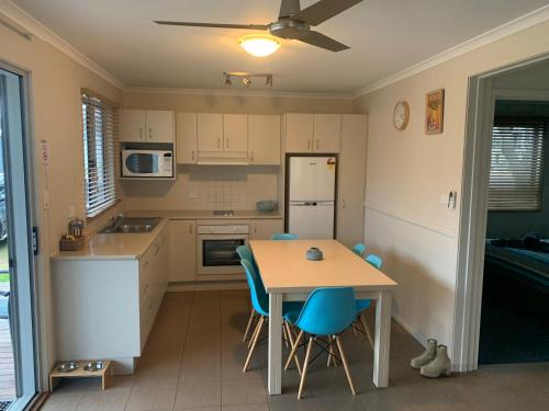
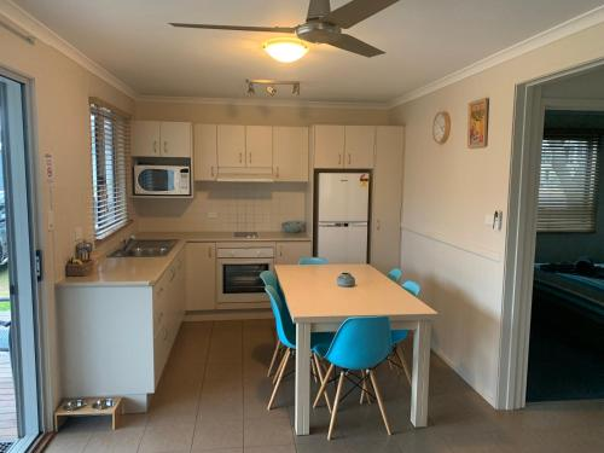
- boots (432, 356)
